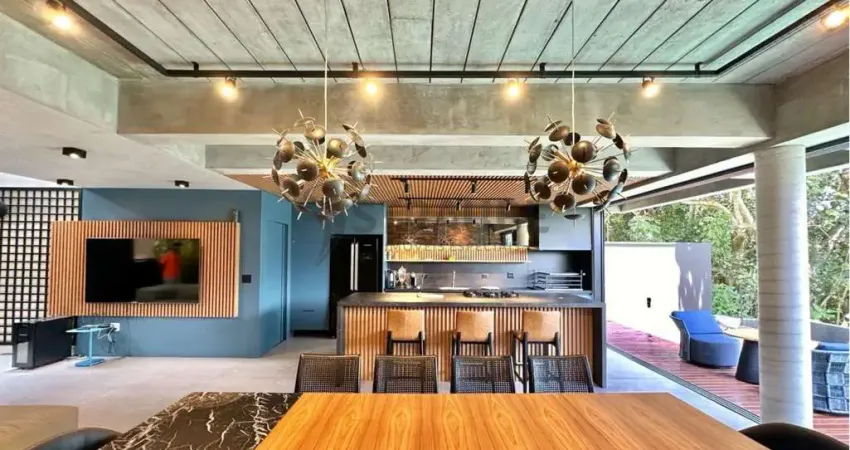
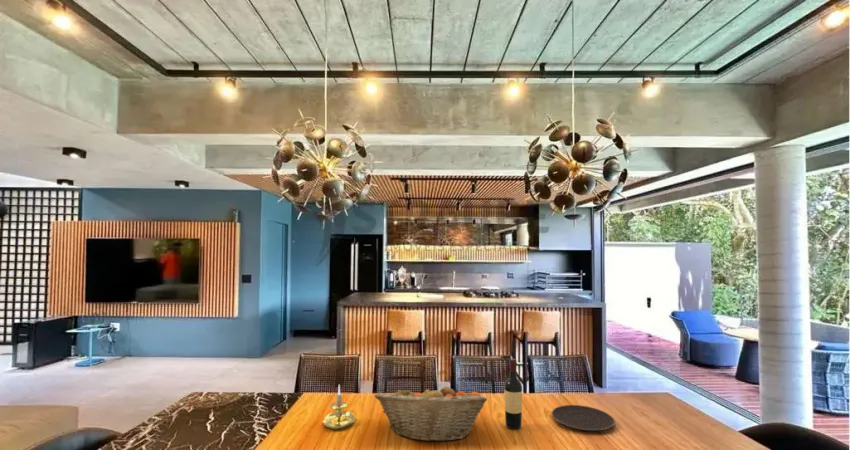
+ wine bottle (513, 392)
+ fruit basket (430, 405)
+ candle holder (339, 402)
+ plate (582, 418)
